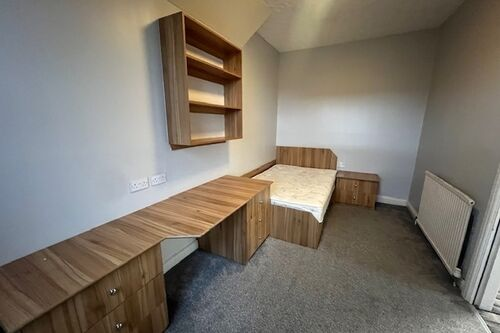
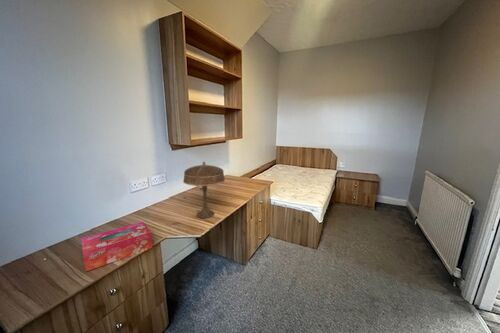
+ table lamp (204, 188)
+ tissue box (118, 243)
